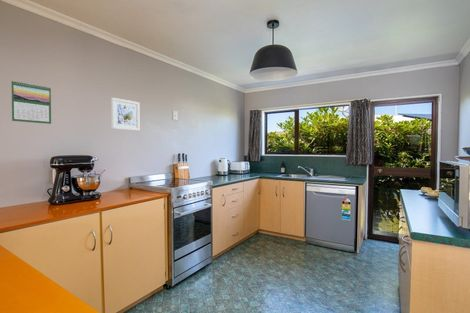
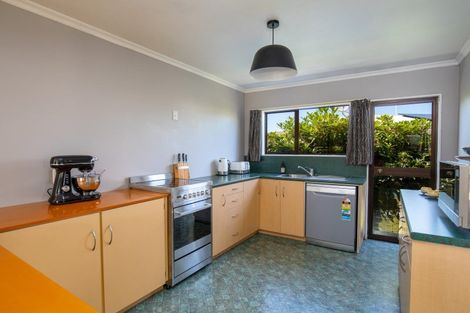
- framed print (126, 115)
- calendar (32, 102)
